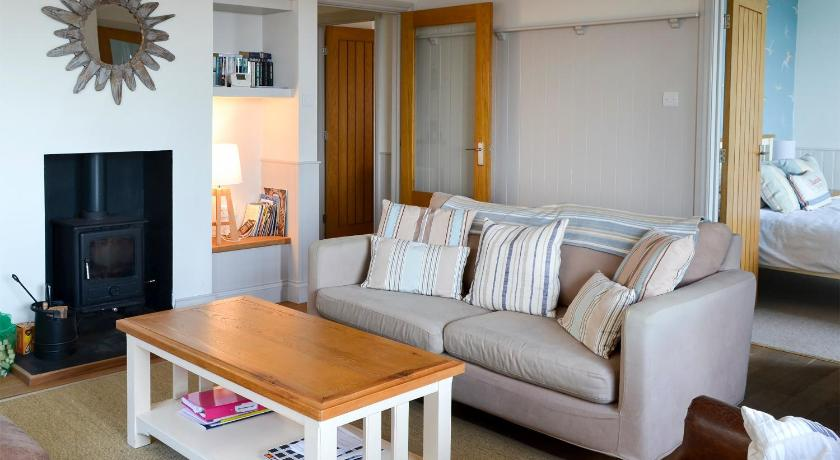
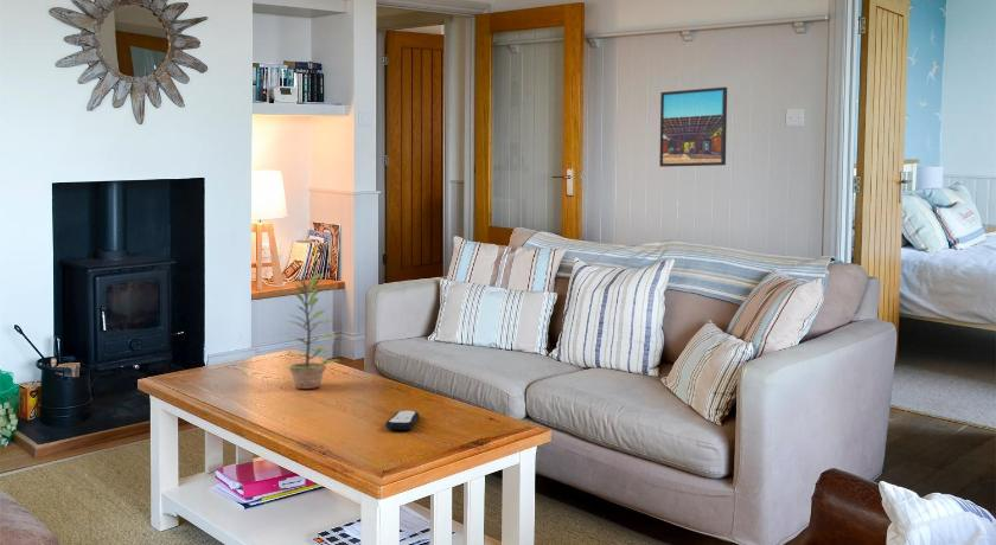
+ plant (311, 329)
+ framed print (692, 128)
+ remote control (403, 419)
